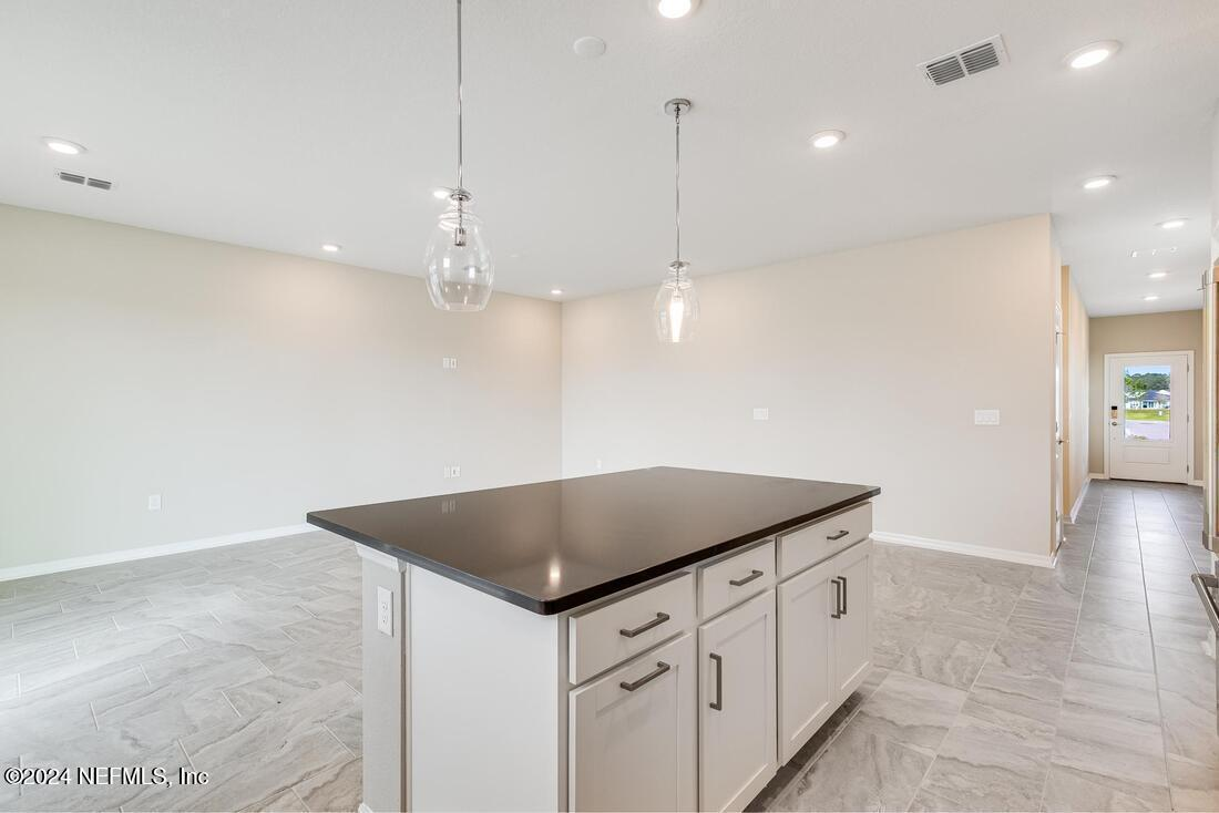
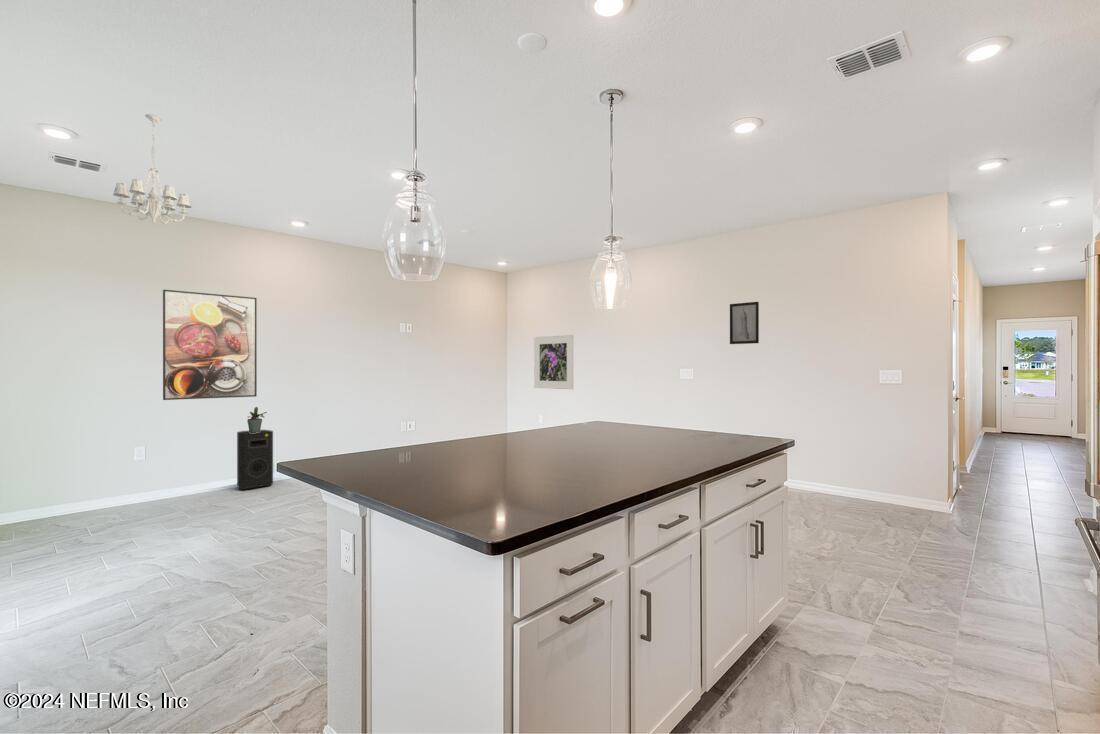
+ potted plant (257, 419)
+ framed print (212, 346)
+ wall art (743, 323)
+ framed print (553, 362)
+ speaker (253, 459)
+ chandelier (153, 170)
